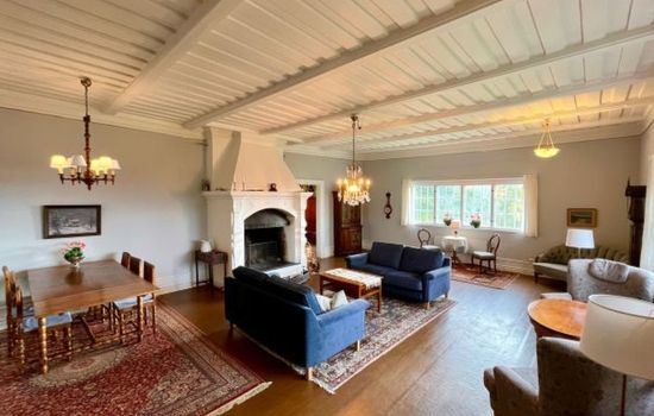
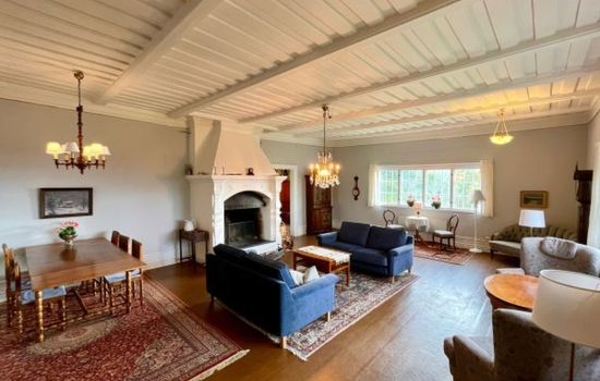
+ floor lamp (476, 220)
